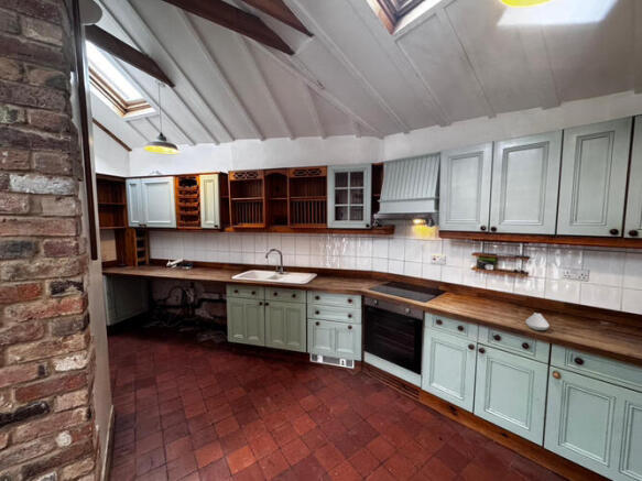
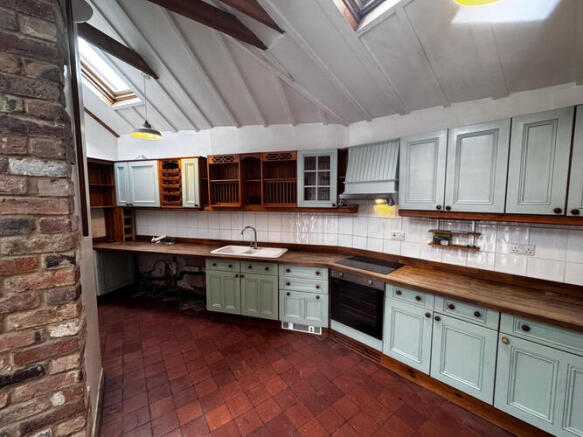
- spoon rest (536, 320)
